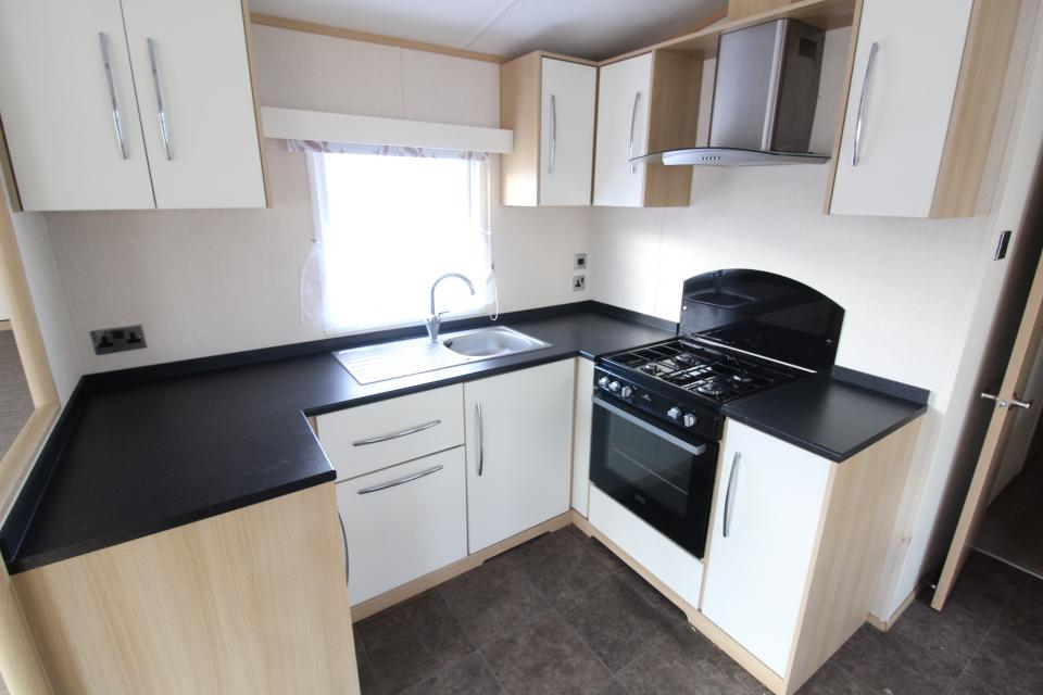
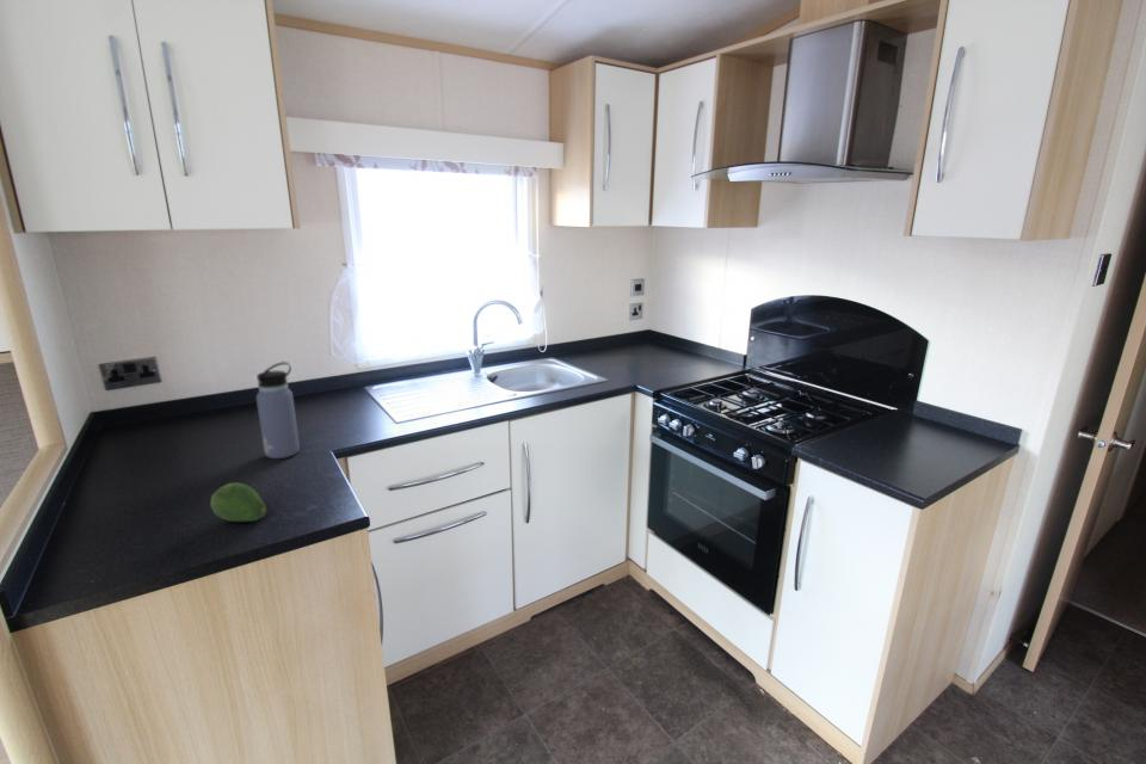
+ water bottle (277, 408)
+ fruit (239, 501)
